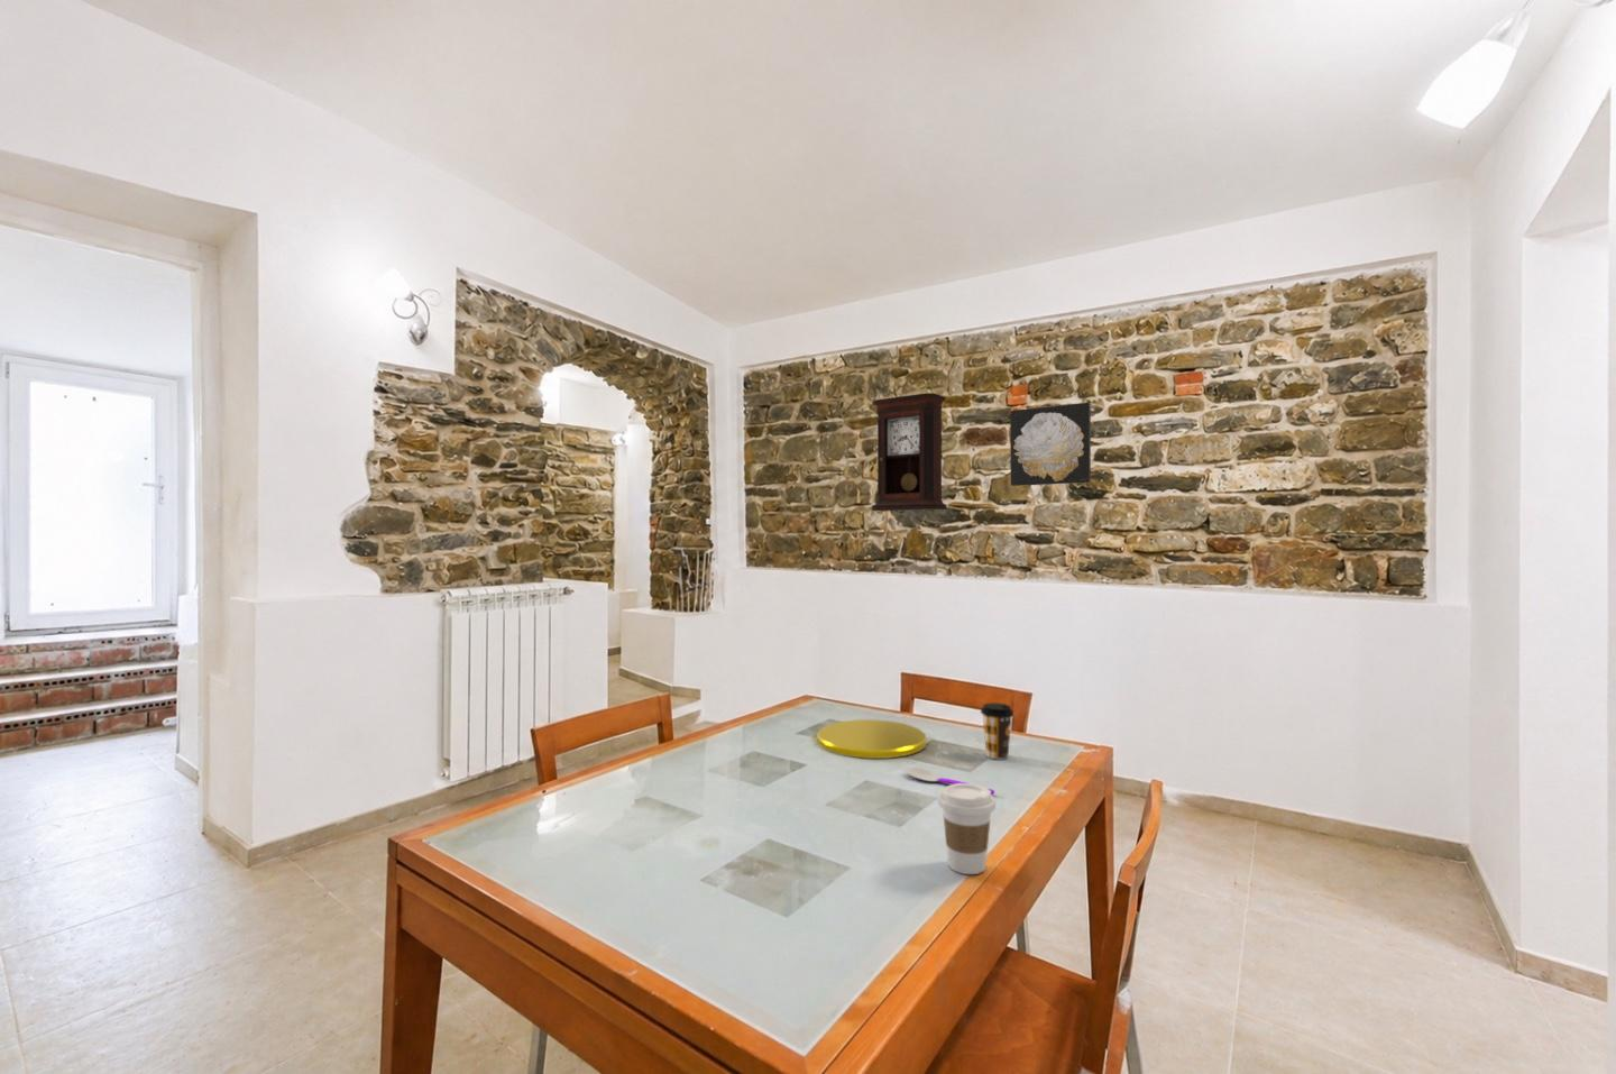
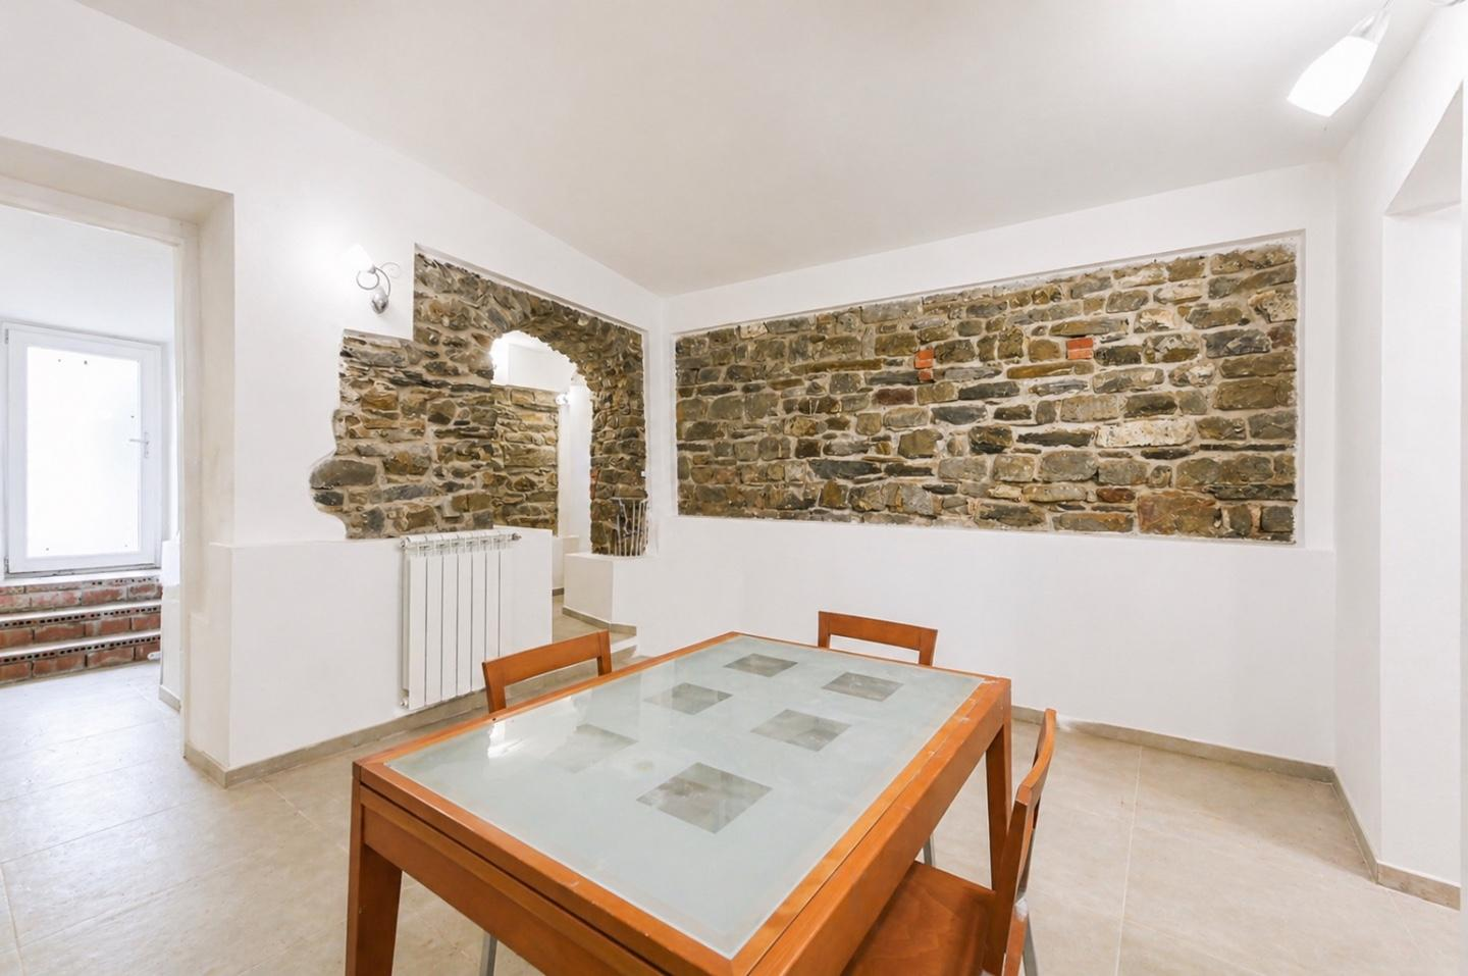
- plate (870, 736)
- spoon (948, 780)
- coffee cup (996, 731)
- pendulum clock (905, 453)
- coffee cup (966, 827)
- wall art (1049, 446)
